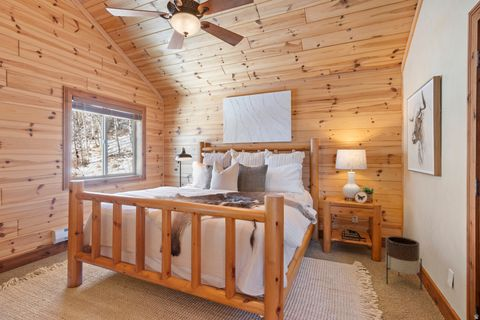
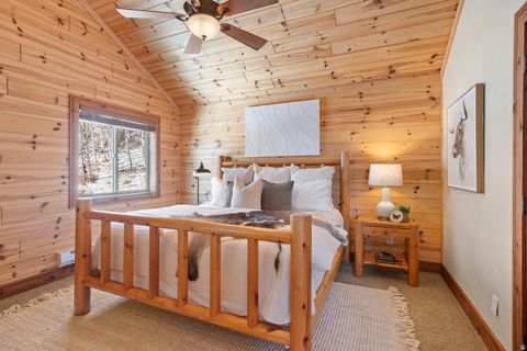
- planter (401, 261)
